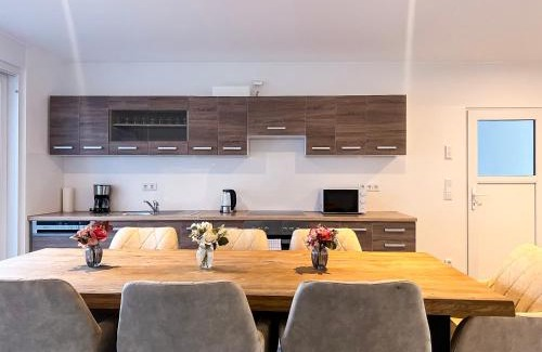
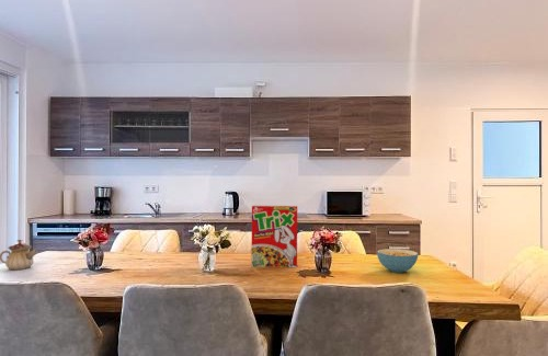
+ teapot (18, 253)
+ cereal bowl (397, 262)
+ cereal box (274, 236)
